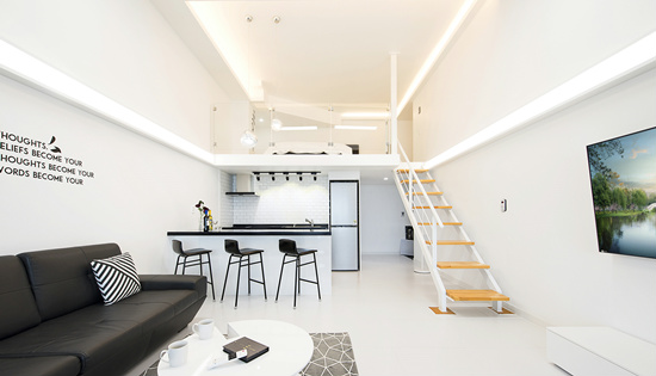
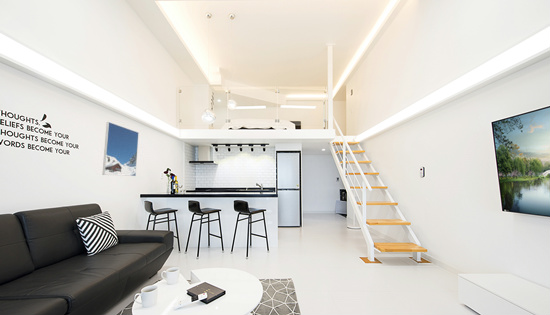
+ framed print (122, 151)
